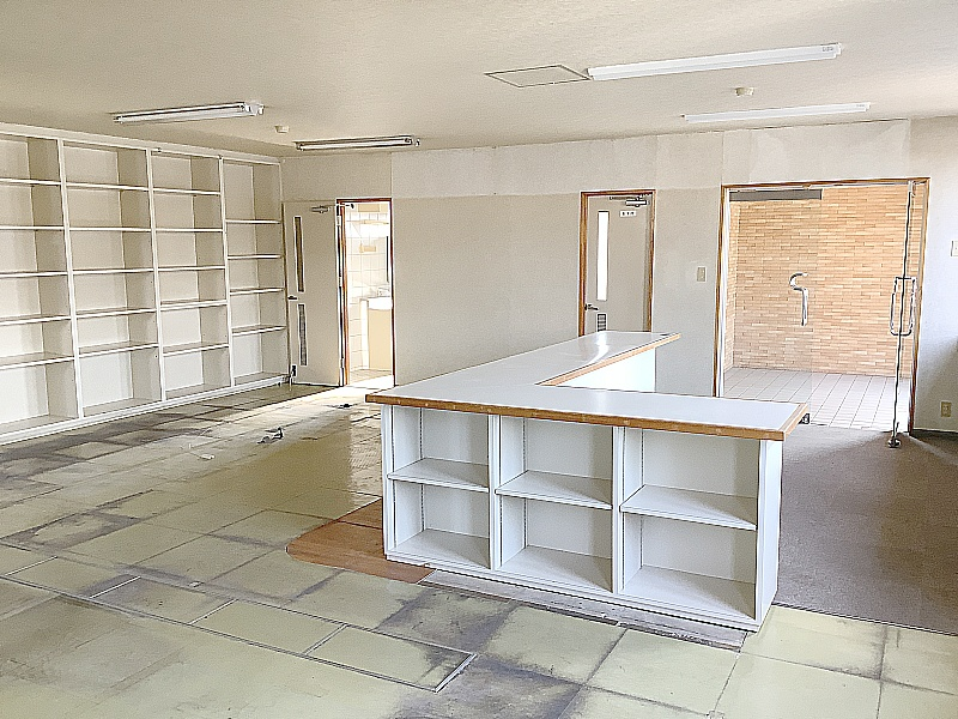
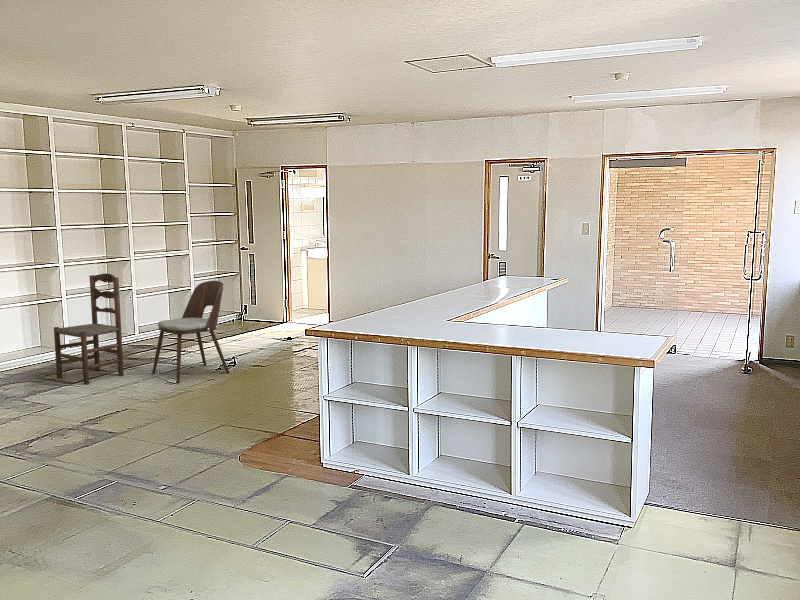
+ dining chair (89, 326)
+ dining chair (191, 328)
